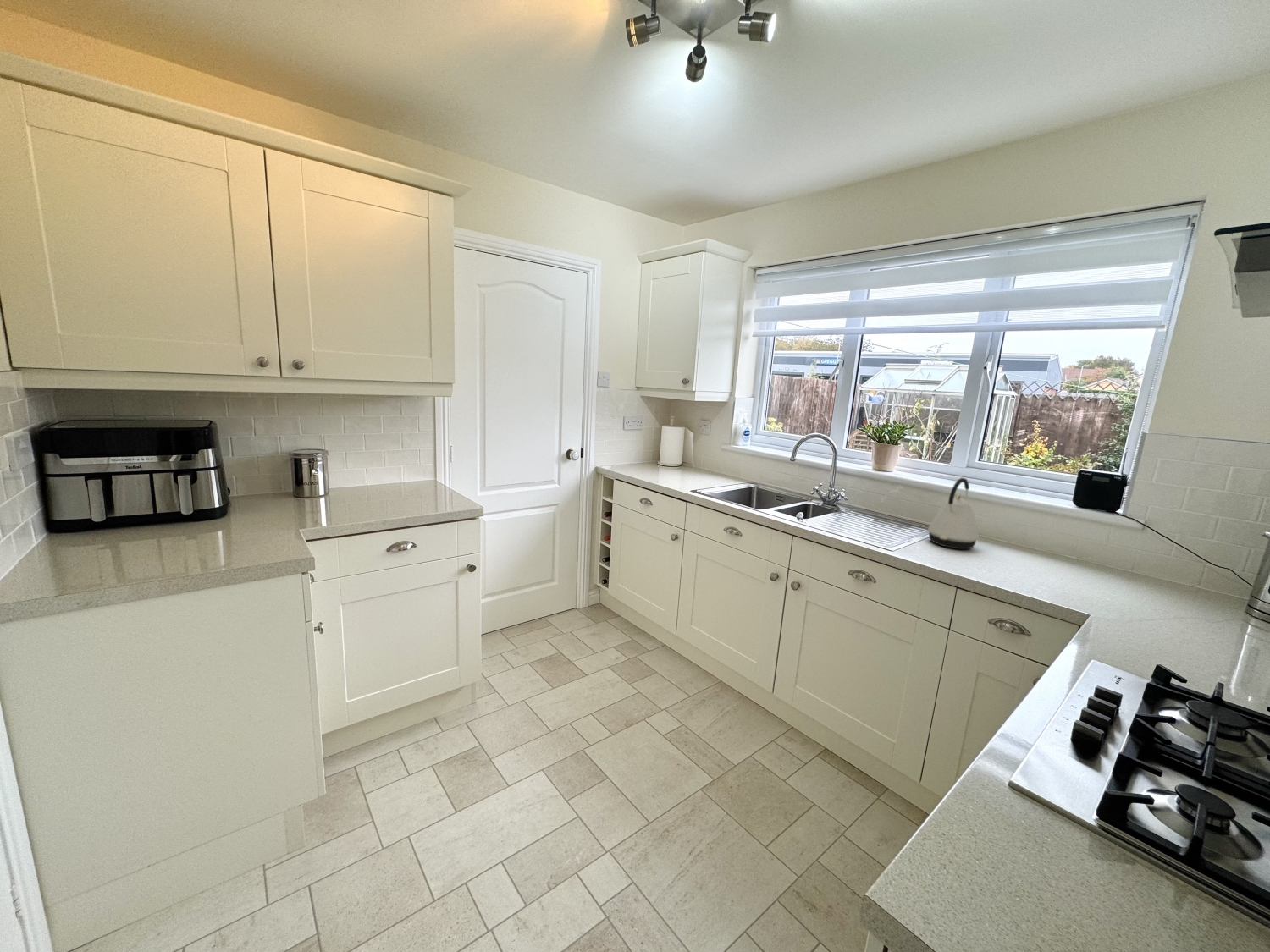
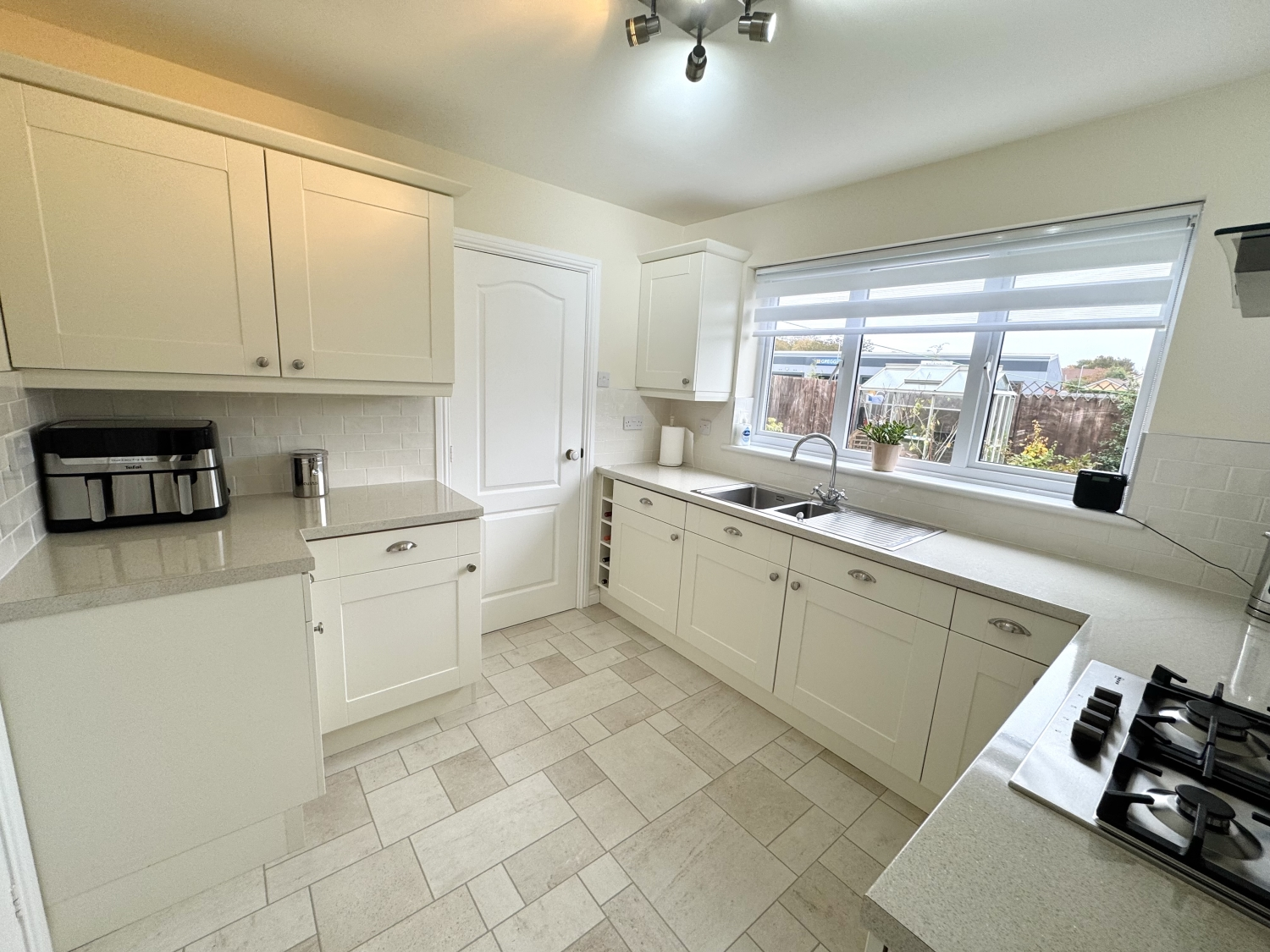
- kettle (957, 511)
